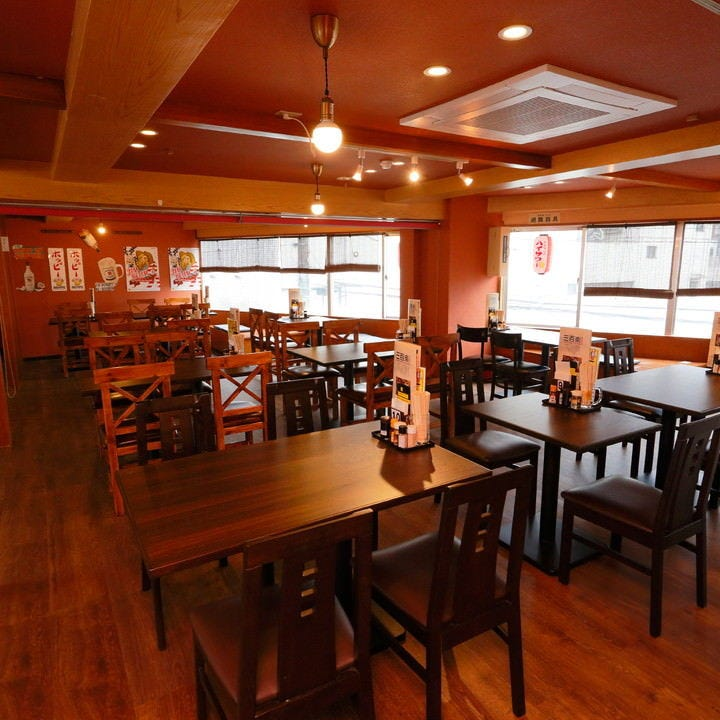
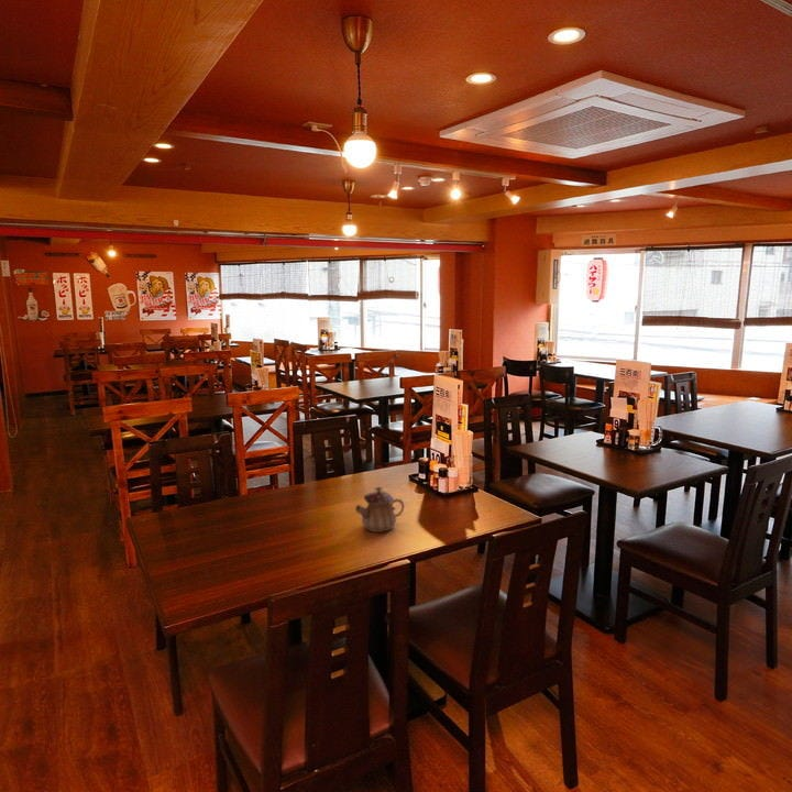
+ teapot (381, 506)
